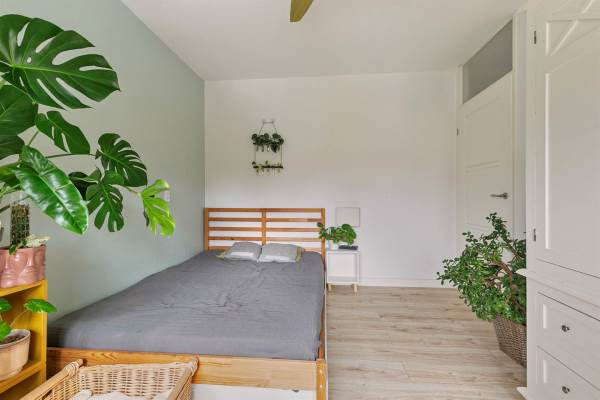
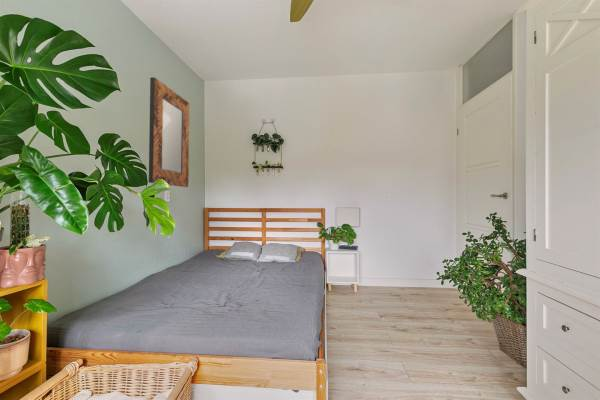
+ home mirror (171, 138)
